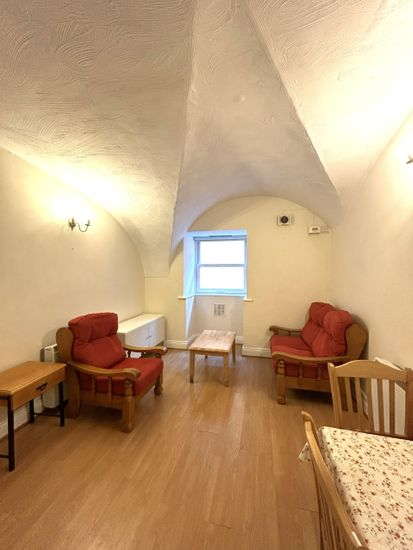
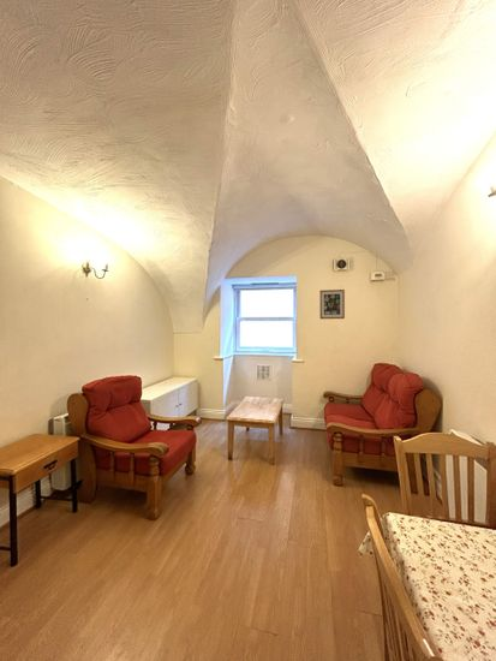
+ wall art (331, 304)
